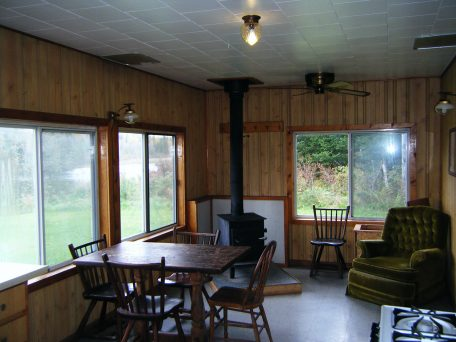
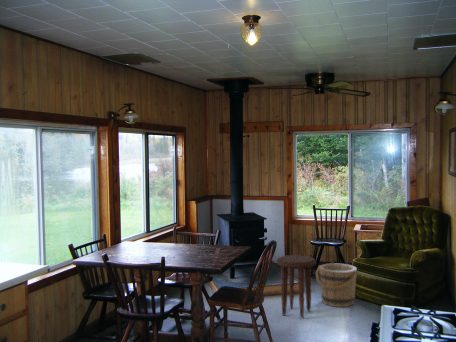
+ bucket (337, 285)
+ side table (298, 284)
